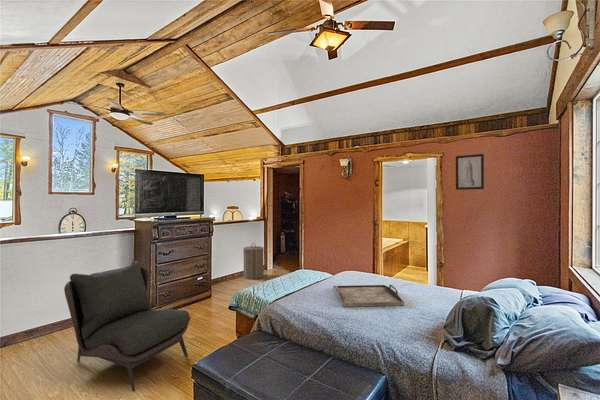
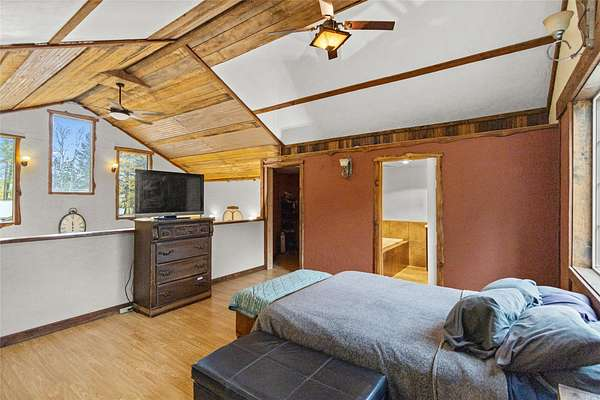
- wall art (469, 172)
- laundry hamper (253, 259)
- armless chair (129, 314)
- serving tray (365, 291)
